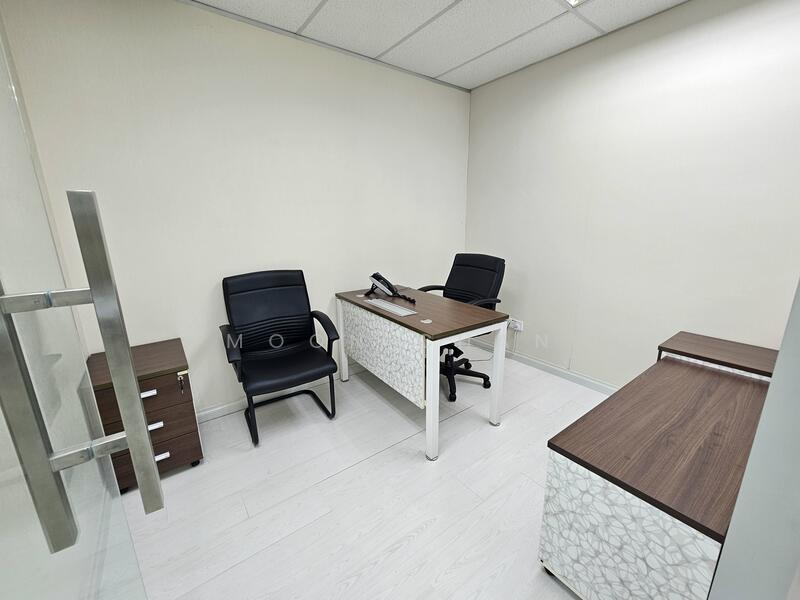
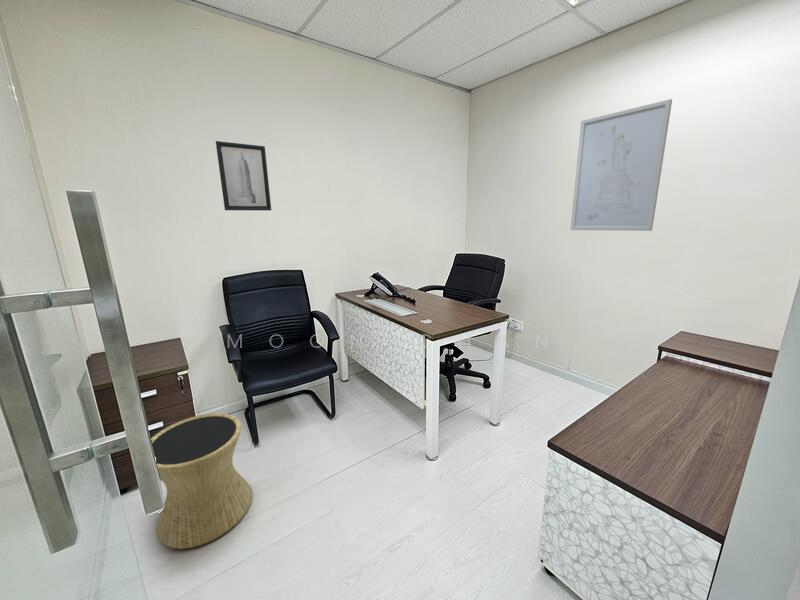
+ side table (201, 474)
+ wall art (245, 177)
+ wall art (614, 173)
